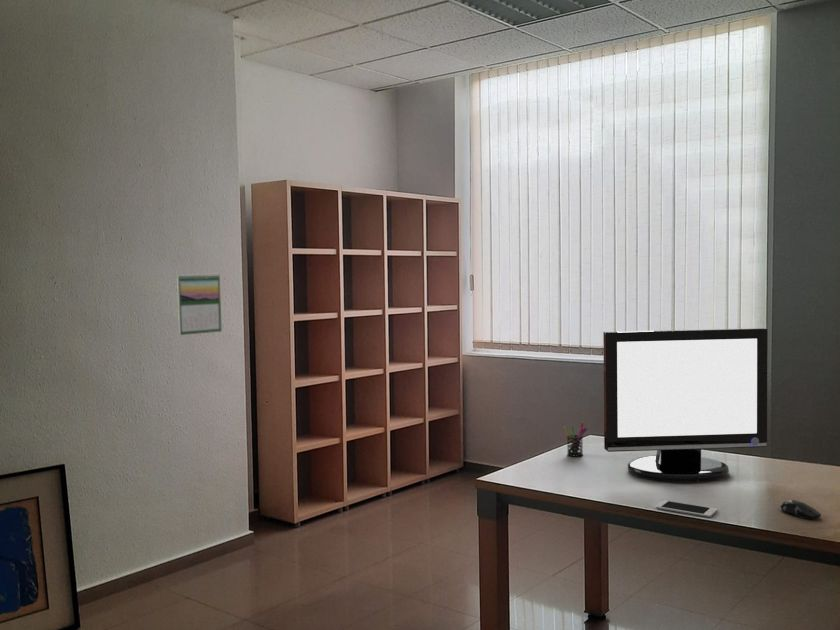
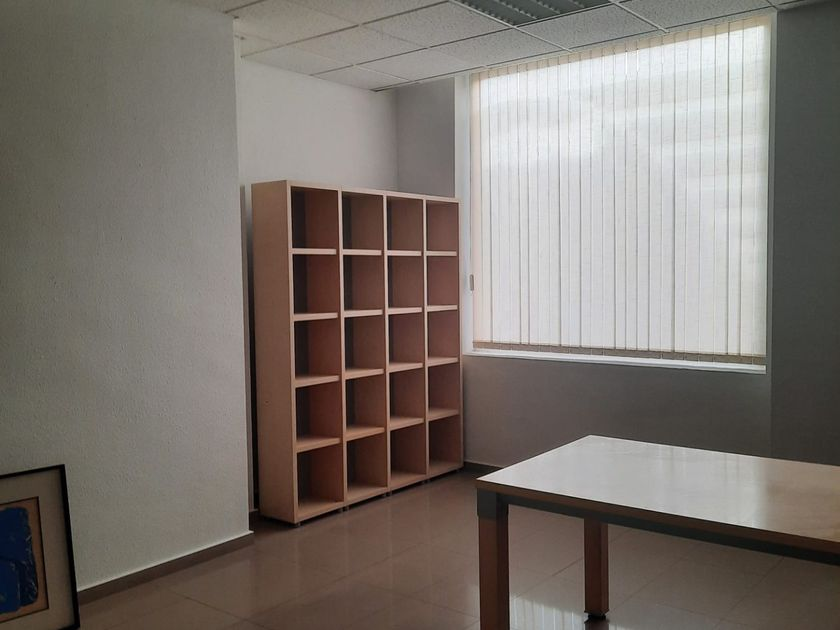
- monitor (677, 400)
- pen holder (575, 438)
- computer mouse (800, 508)
- cell phone (686, 508)
- calendar (199, 303)
